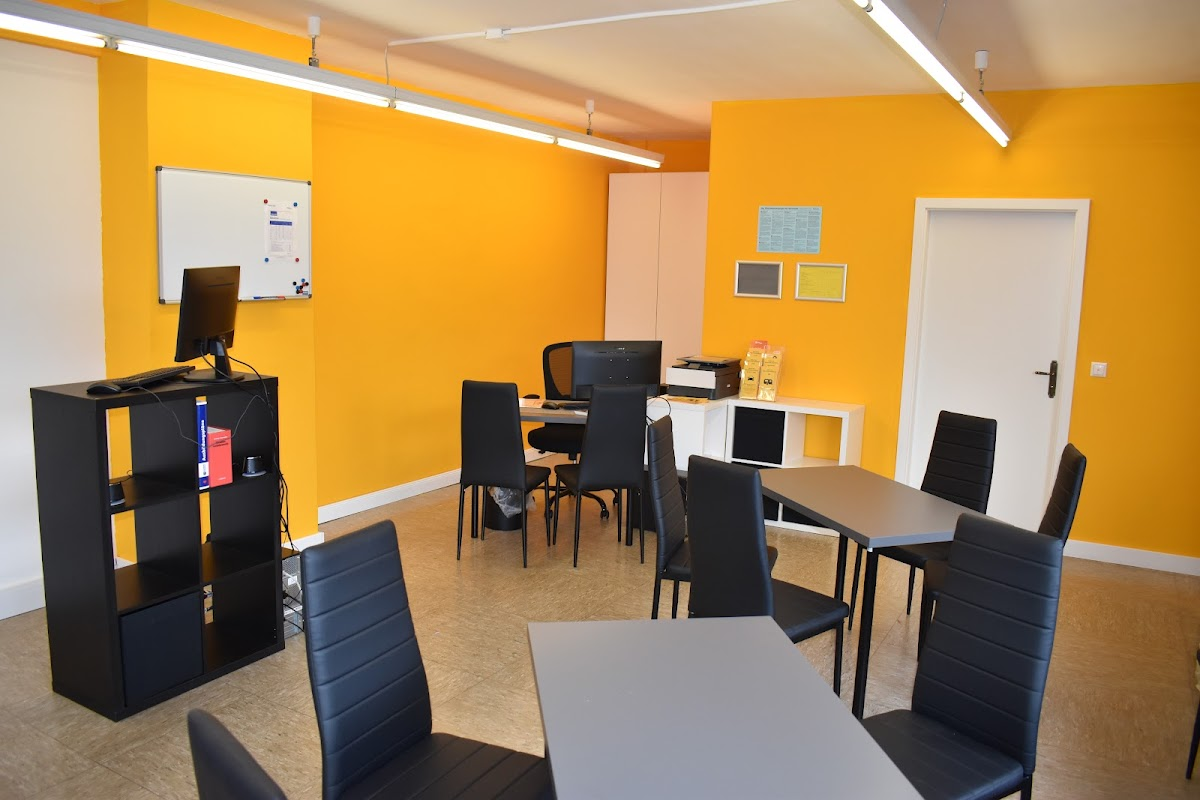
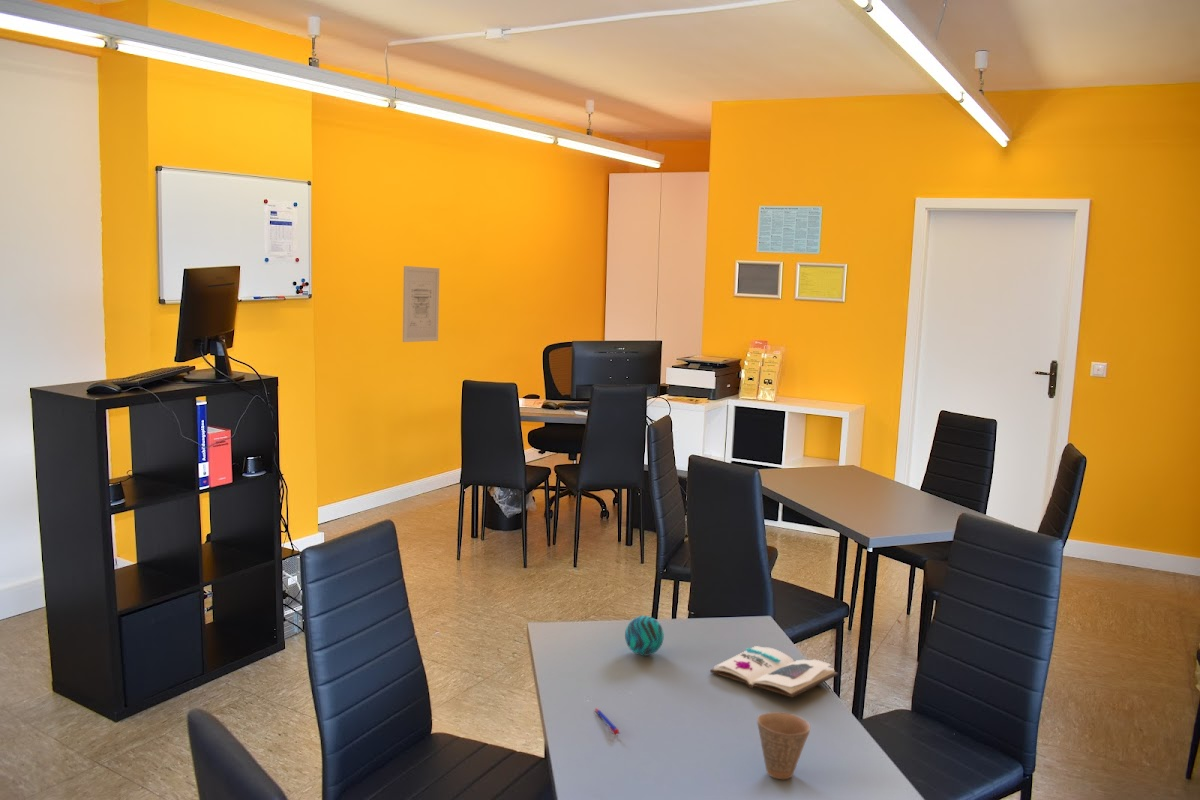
+ decorative ball (644, 635)
+ book (774, 669)
+ cup (782, 747)
+ wall art (421, 304)
+ pen (606, 720)
